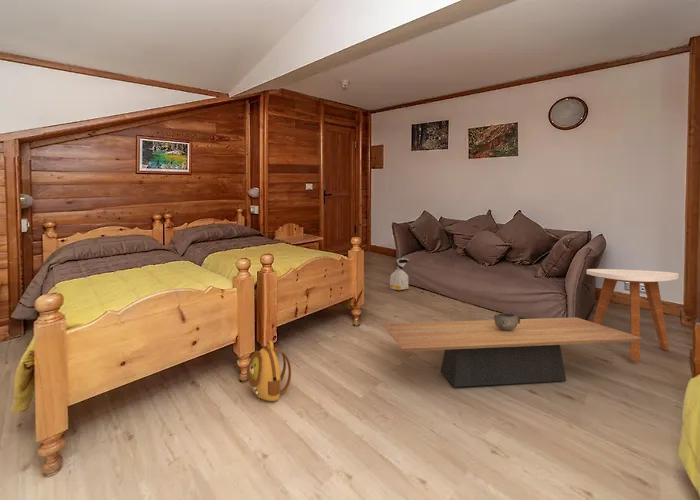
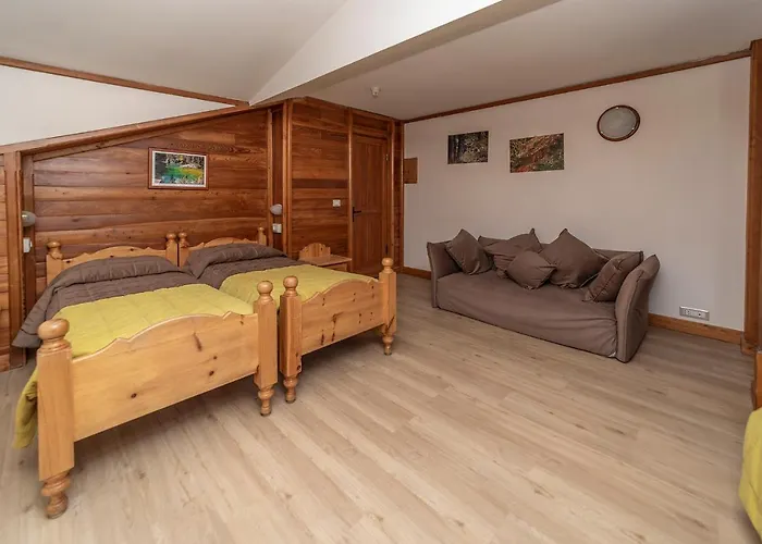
- coffee table (501, 353)
- decorative bowl (504, 321)
- bag (400, 273)
- side table (630, 310)
- backpack (269, 367)
